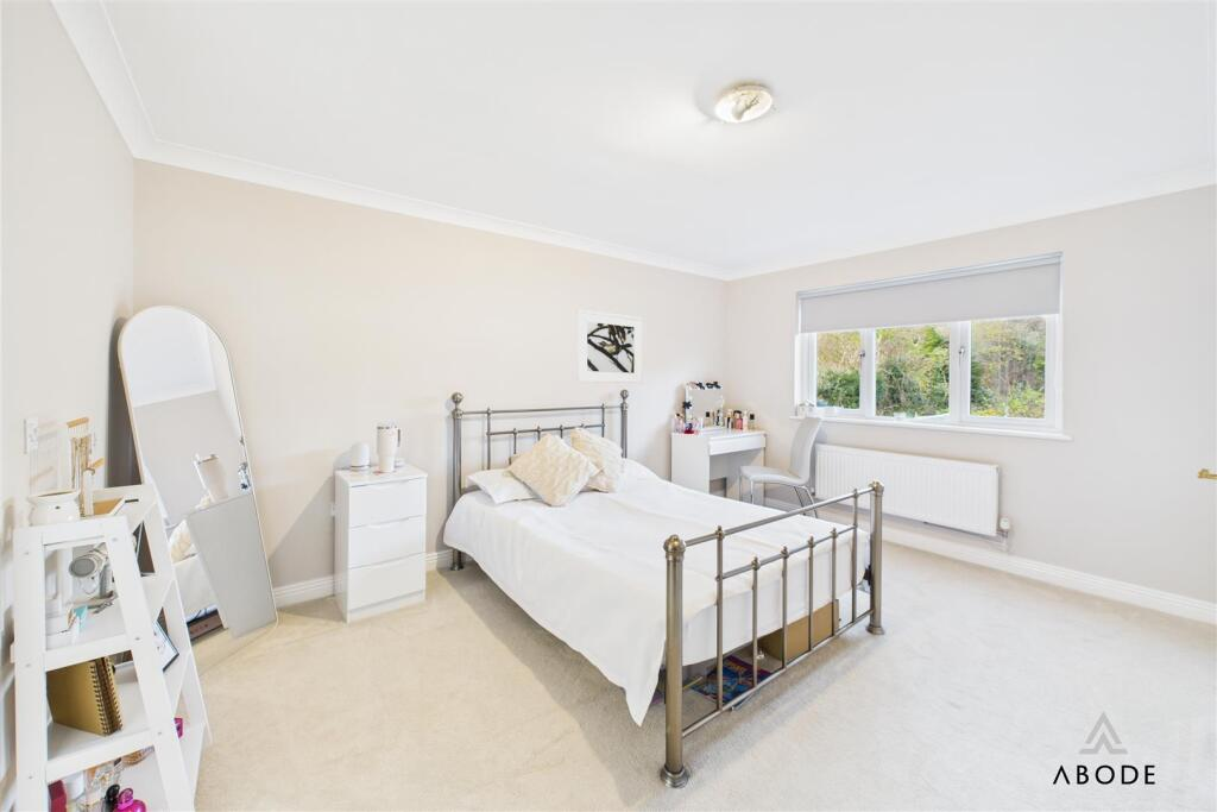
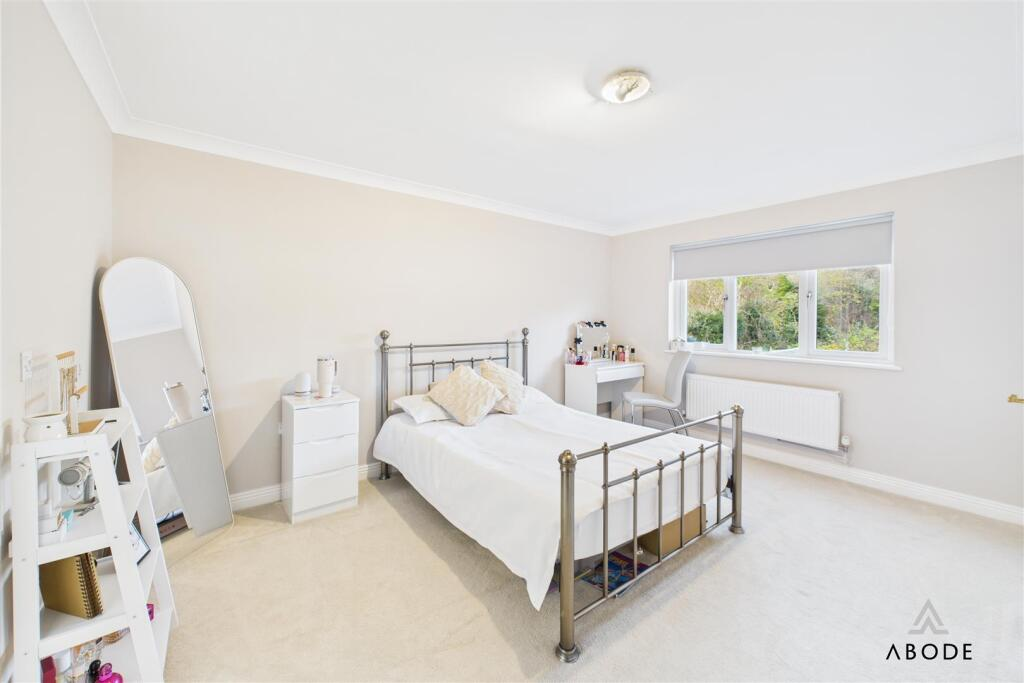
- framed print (611, 348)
